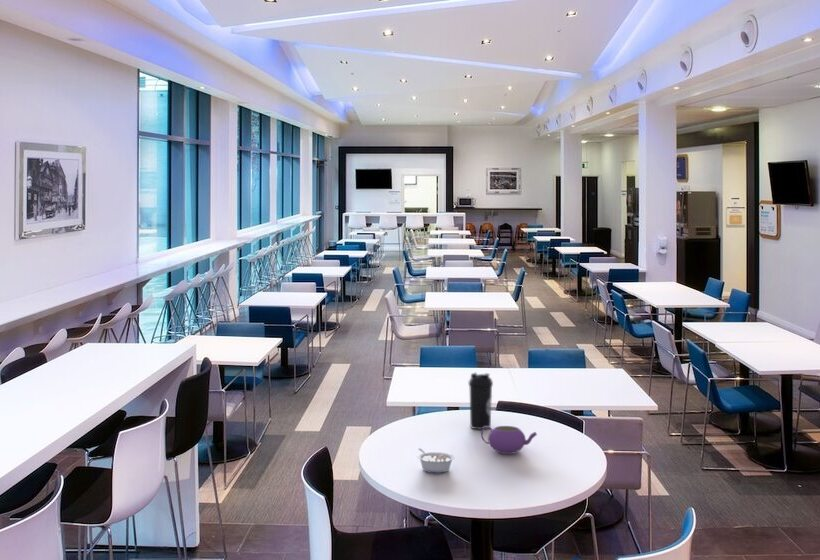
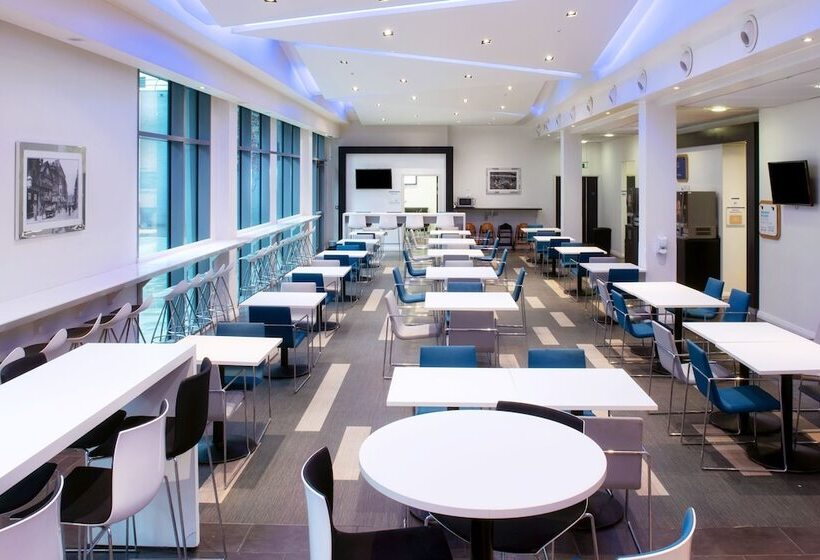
- legume (434, 461)
- teapot (508, 440)
- water bottle (480, 400)
